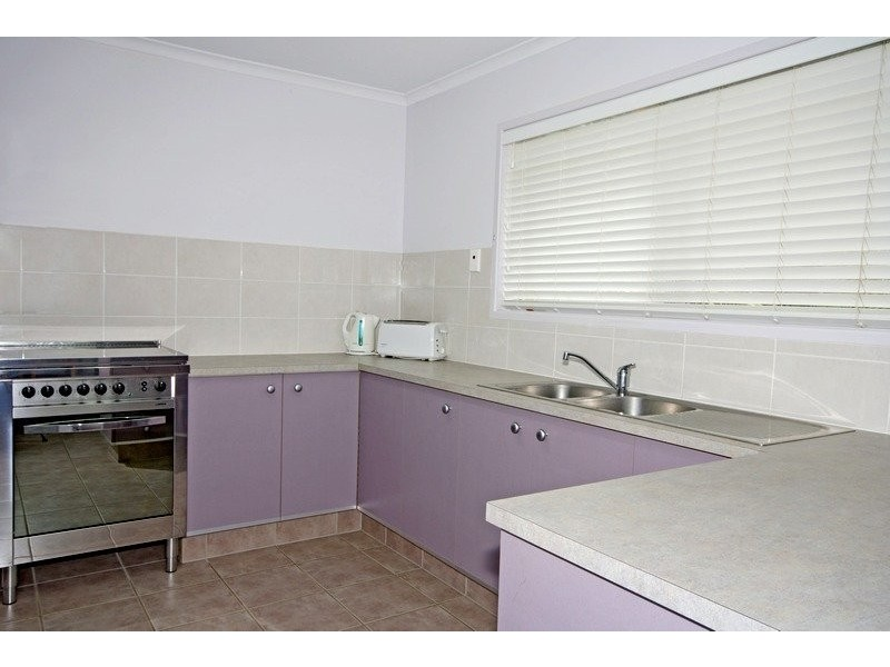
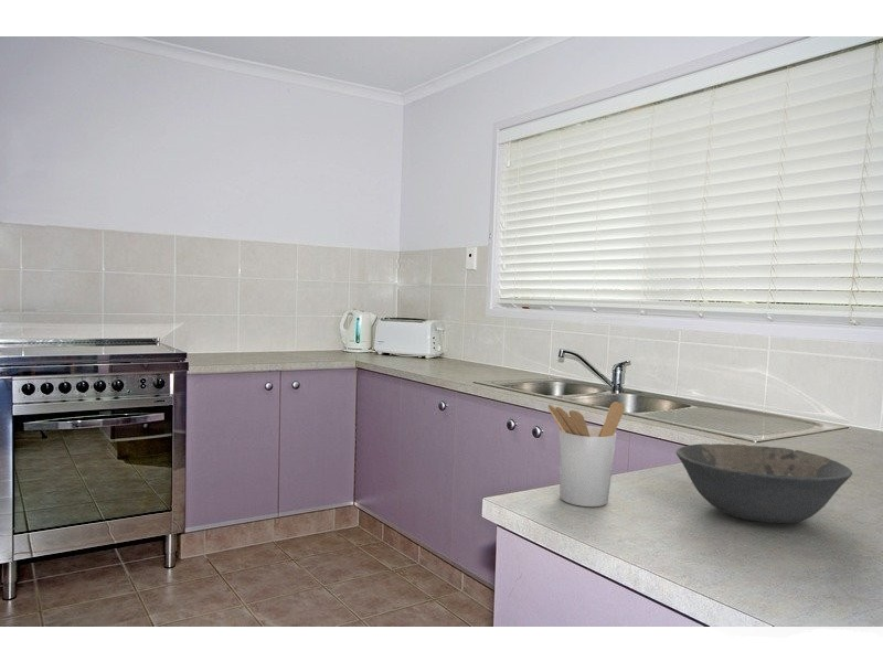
+ bowl (757, 484)
+ utensil holder (579, 450)
